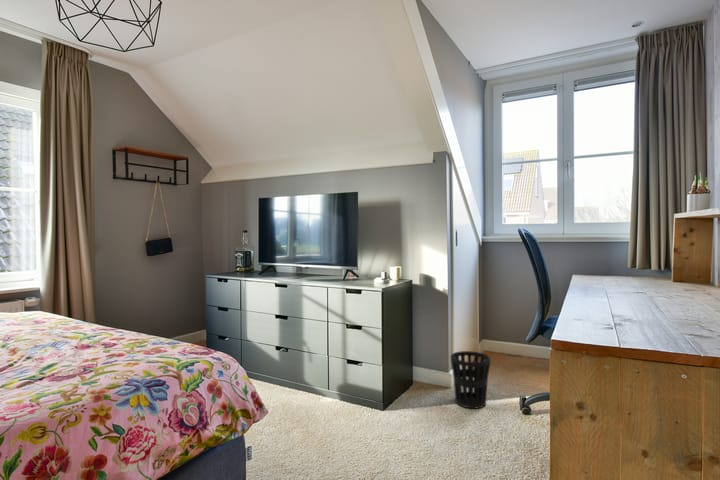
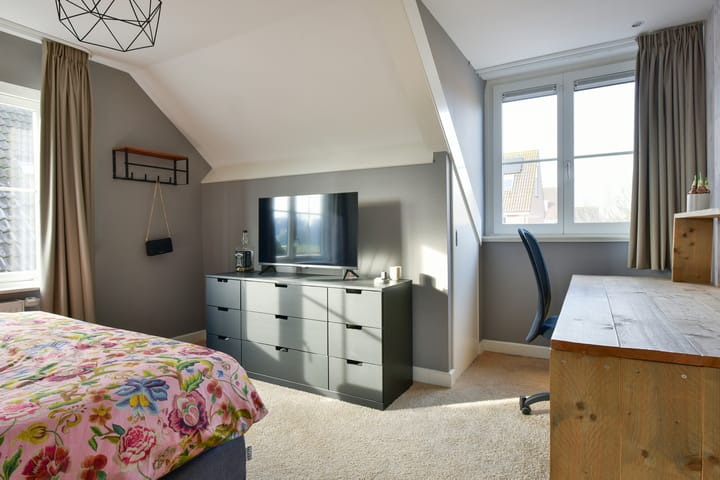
- wastebasket (470, 379)
